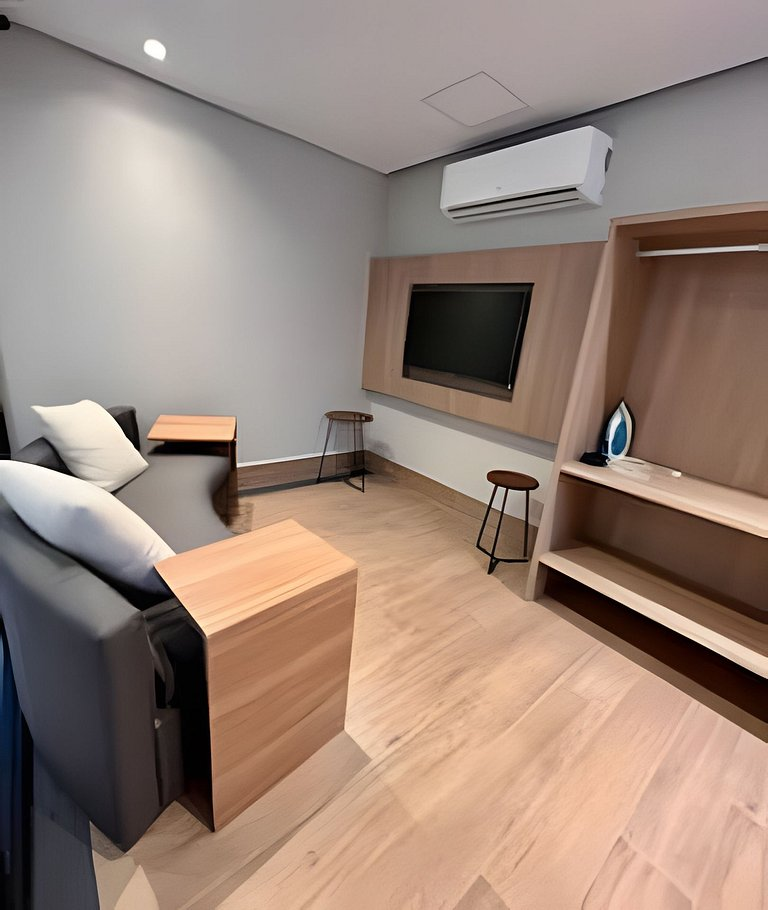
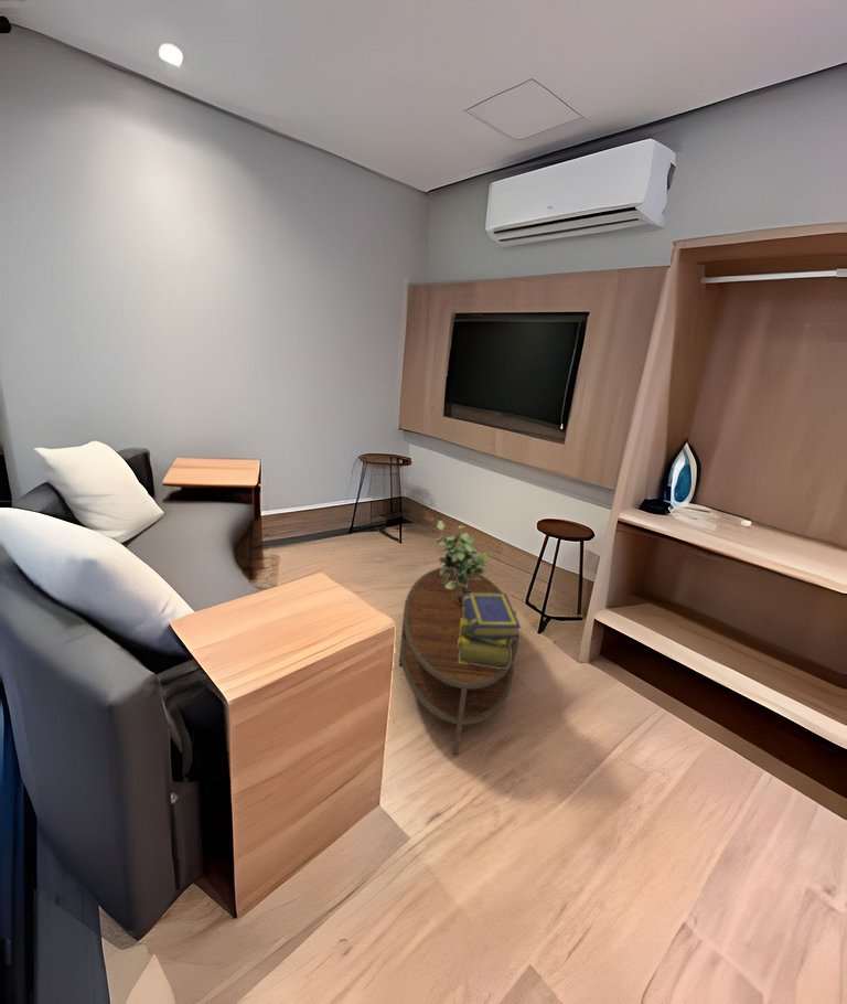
+ potted plant (459, 566)
+ coffee table (455, 641)
+ stack of books (489, 627)
